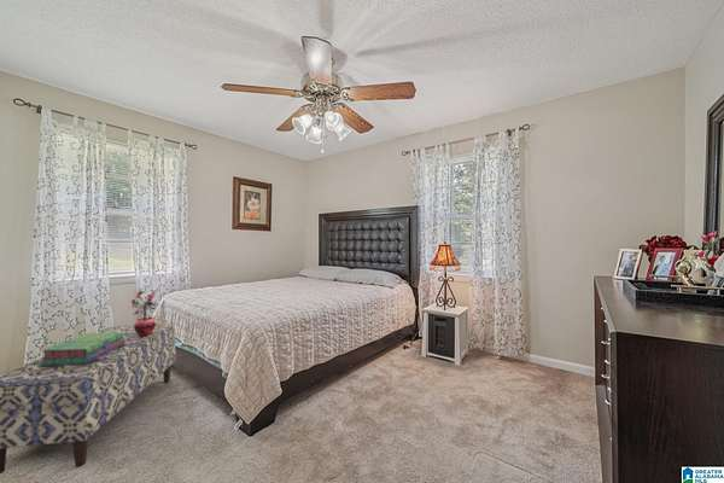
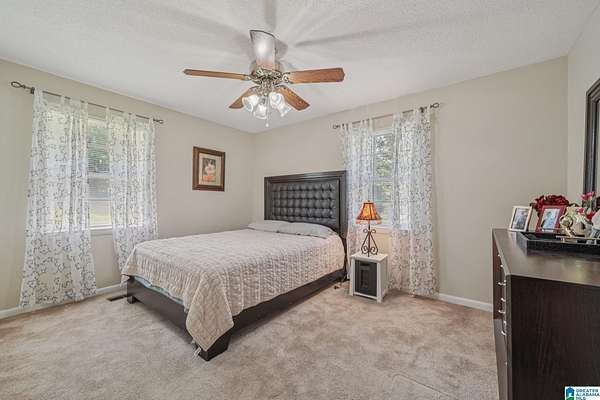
- stack of books (86, 347)
- potted plant (145, 312)
- bench (103, 380)
